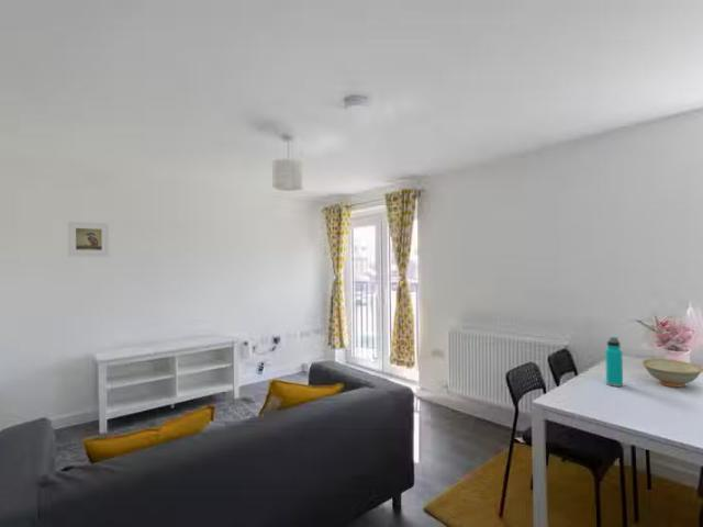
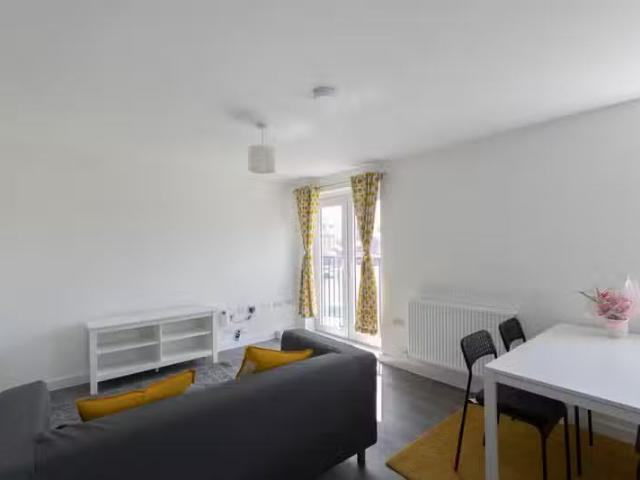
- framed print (88, 239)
- dish (671, 374)
- water bottle (613, 360)
